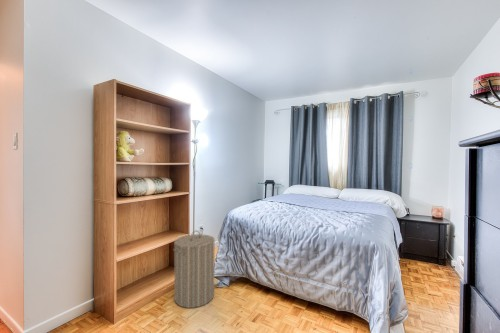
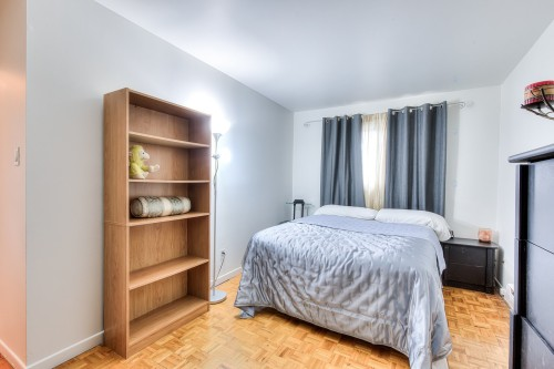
- laundry hamper (194, 263)
